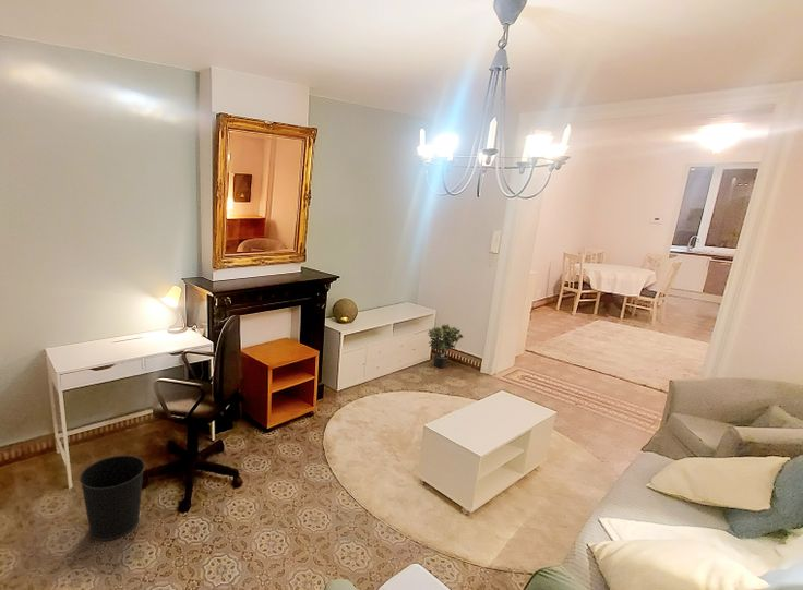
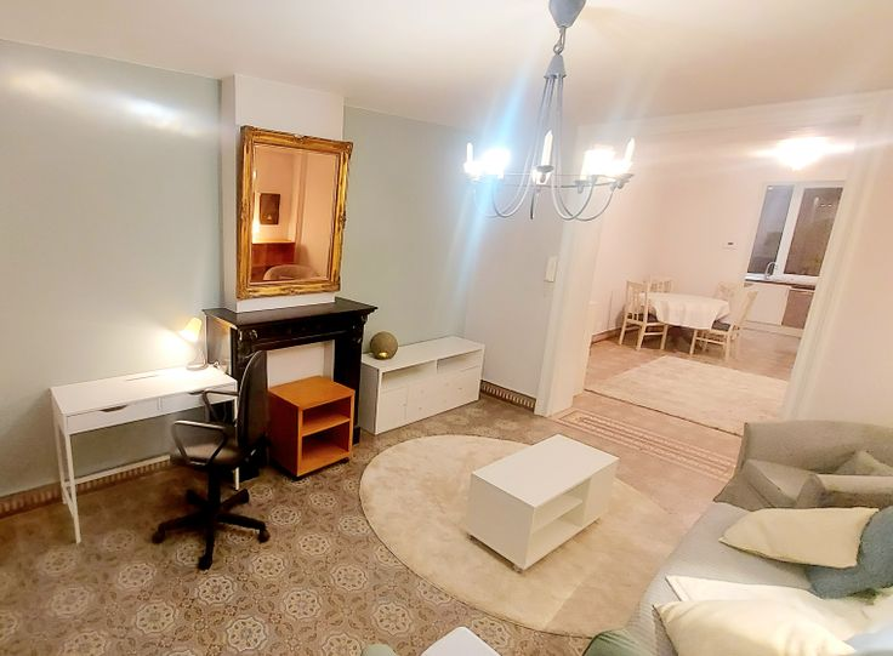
- potted plant (444, 345)
- wastebasket (113, 497)
